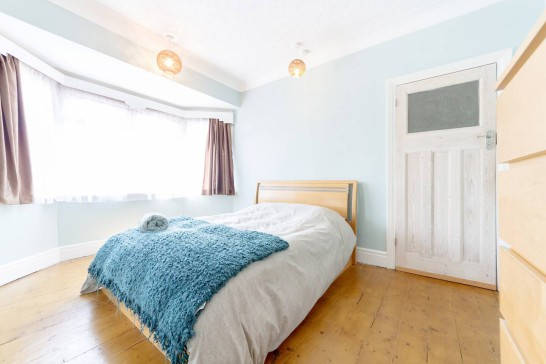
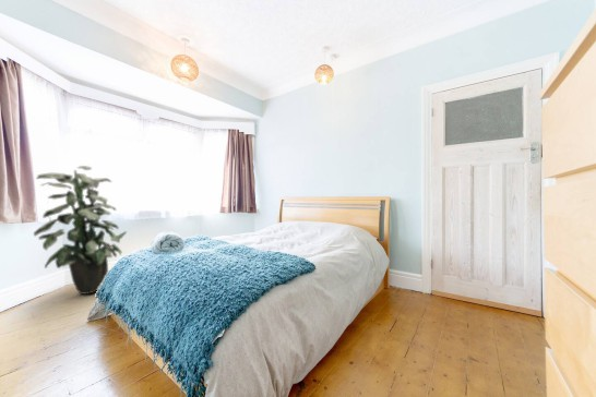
+ indoor plant (82, 229)
